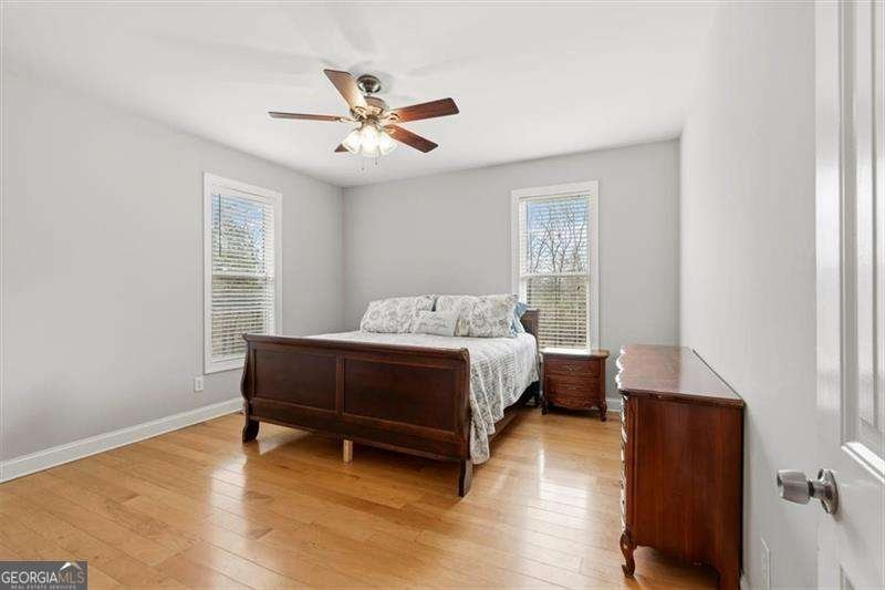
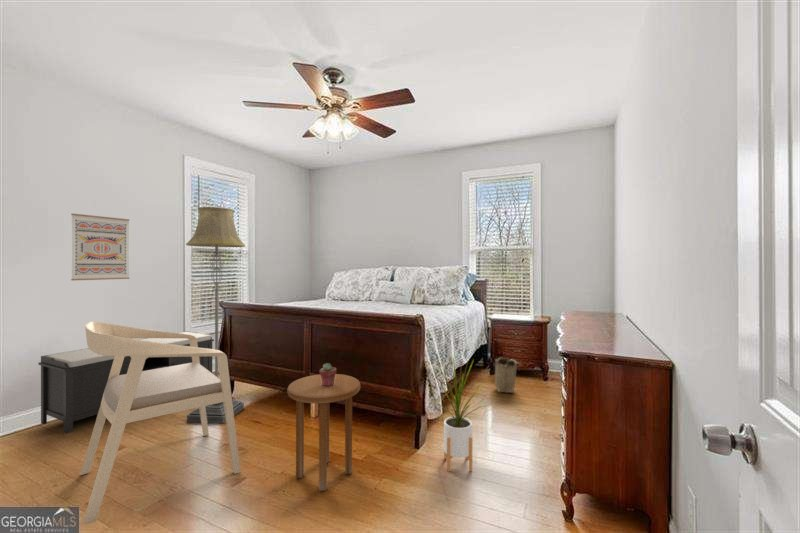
+ basket (506, 374)
+ potted succulent (327, 373)
+ side table (324, 429)
+ armchair (159, 395)
+ floor lamp (216, 312)
+ wall art (102, 248)
+ bench (142, 370)
+ house plant (460, 409)
